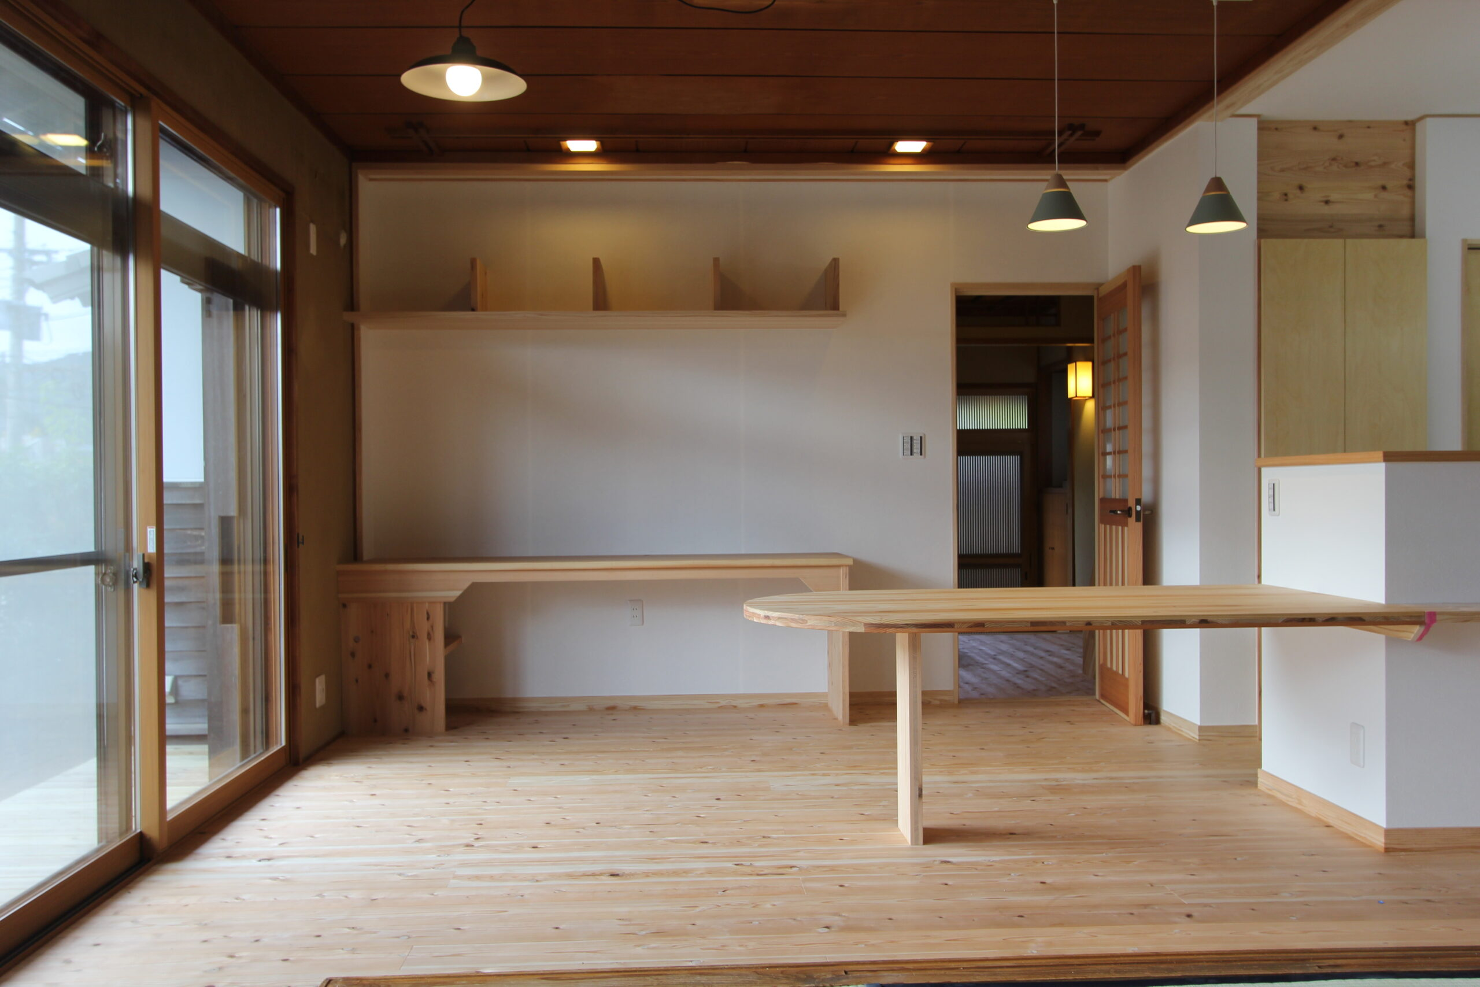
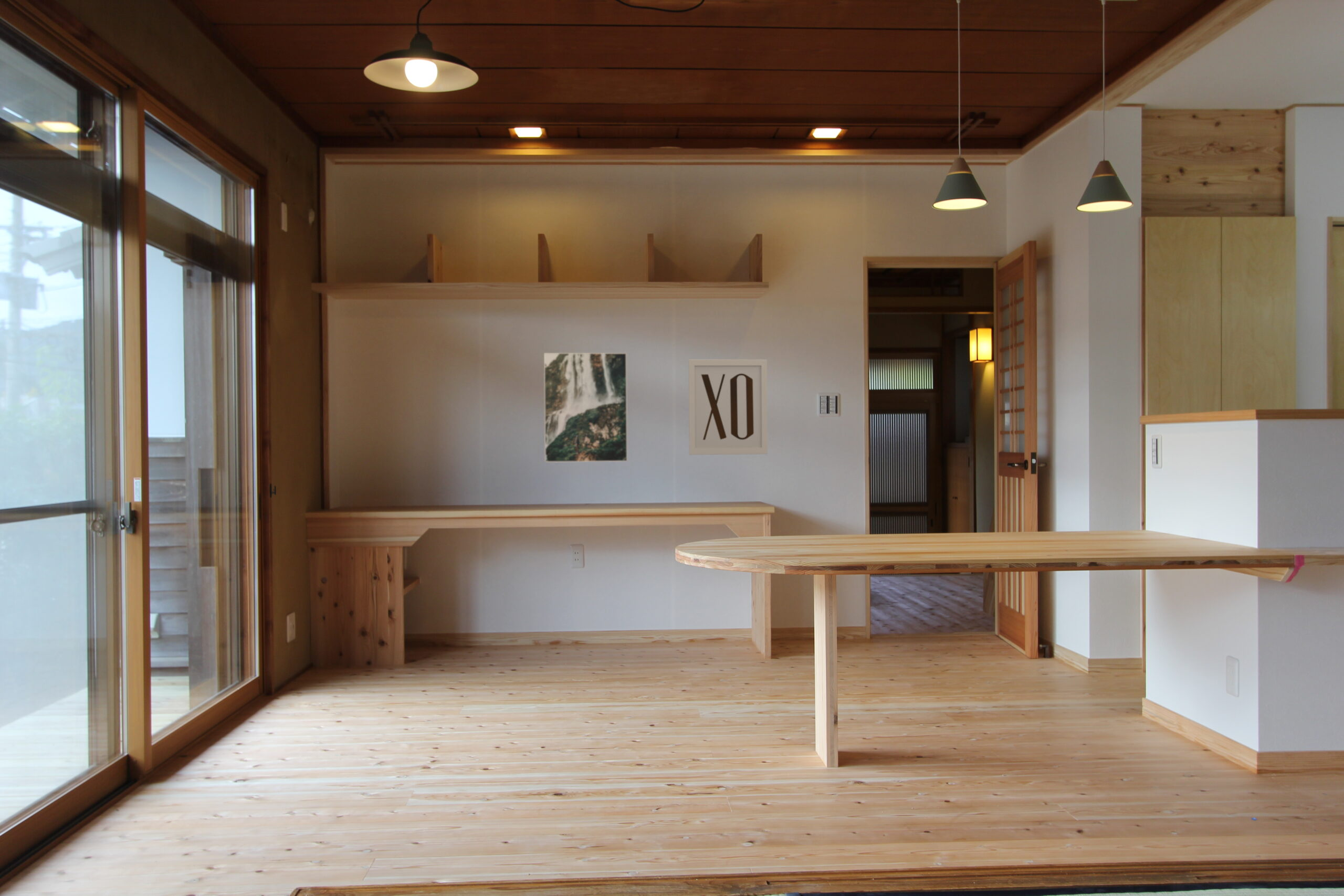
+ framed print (586, 407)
+ wall art (728, 407)
